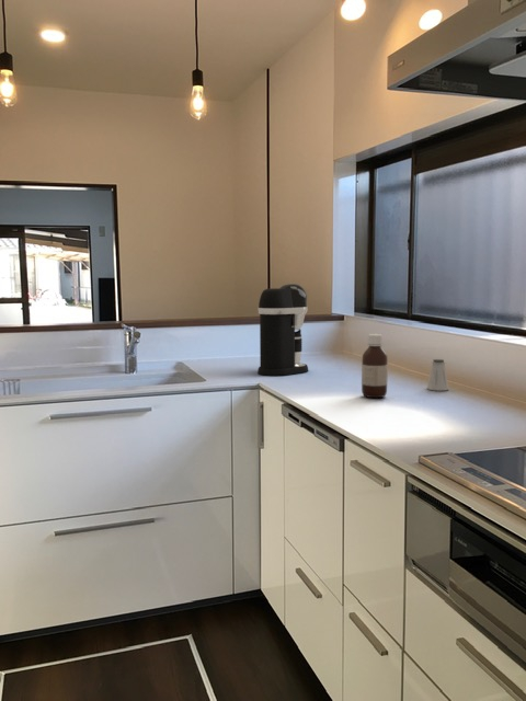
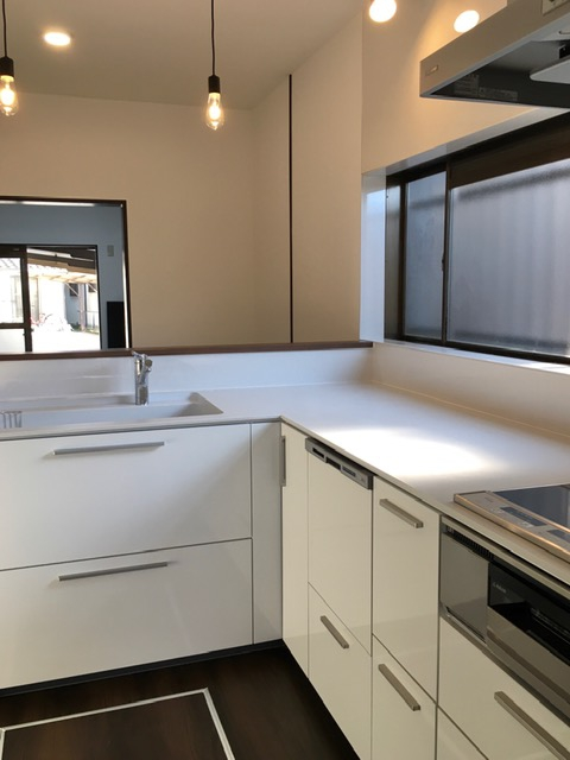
- coffee maker (283, 327)
- saltshaker (437, 374)
- bottle (374, 365)
